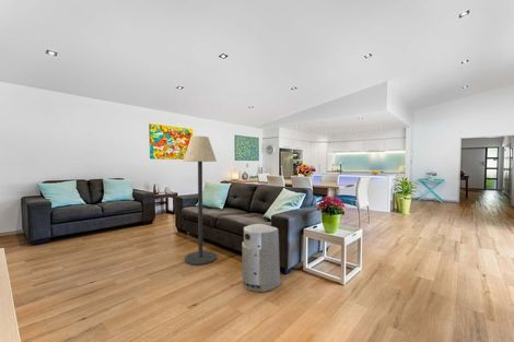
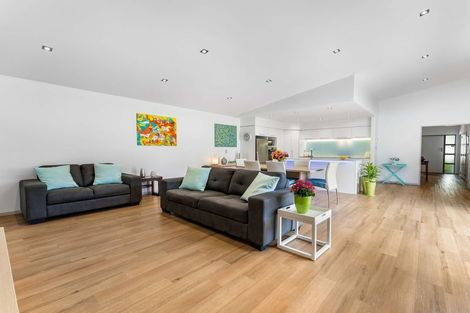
- floor lamp (200, 198)
- air purifier (259, 256)
